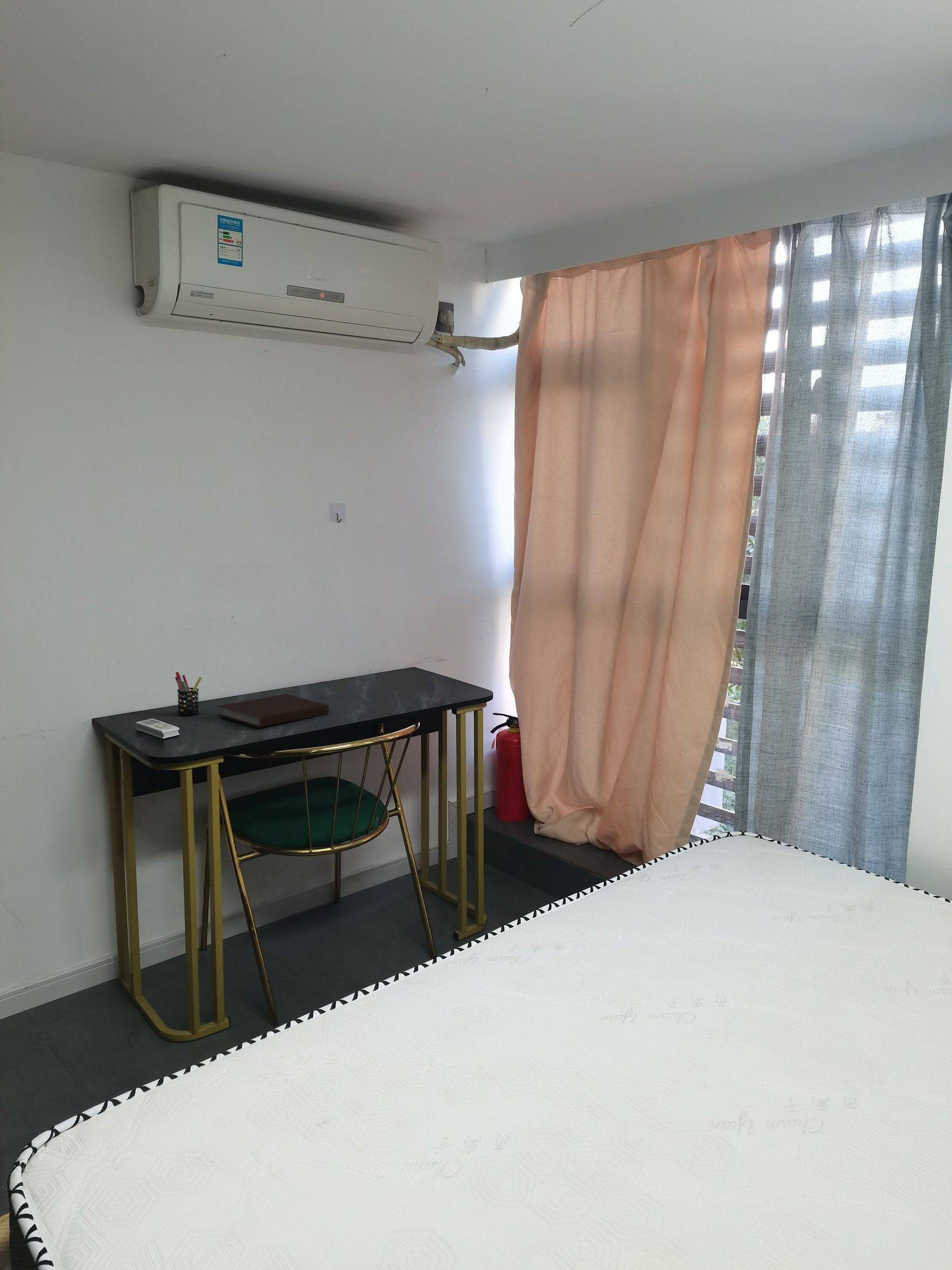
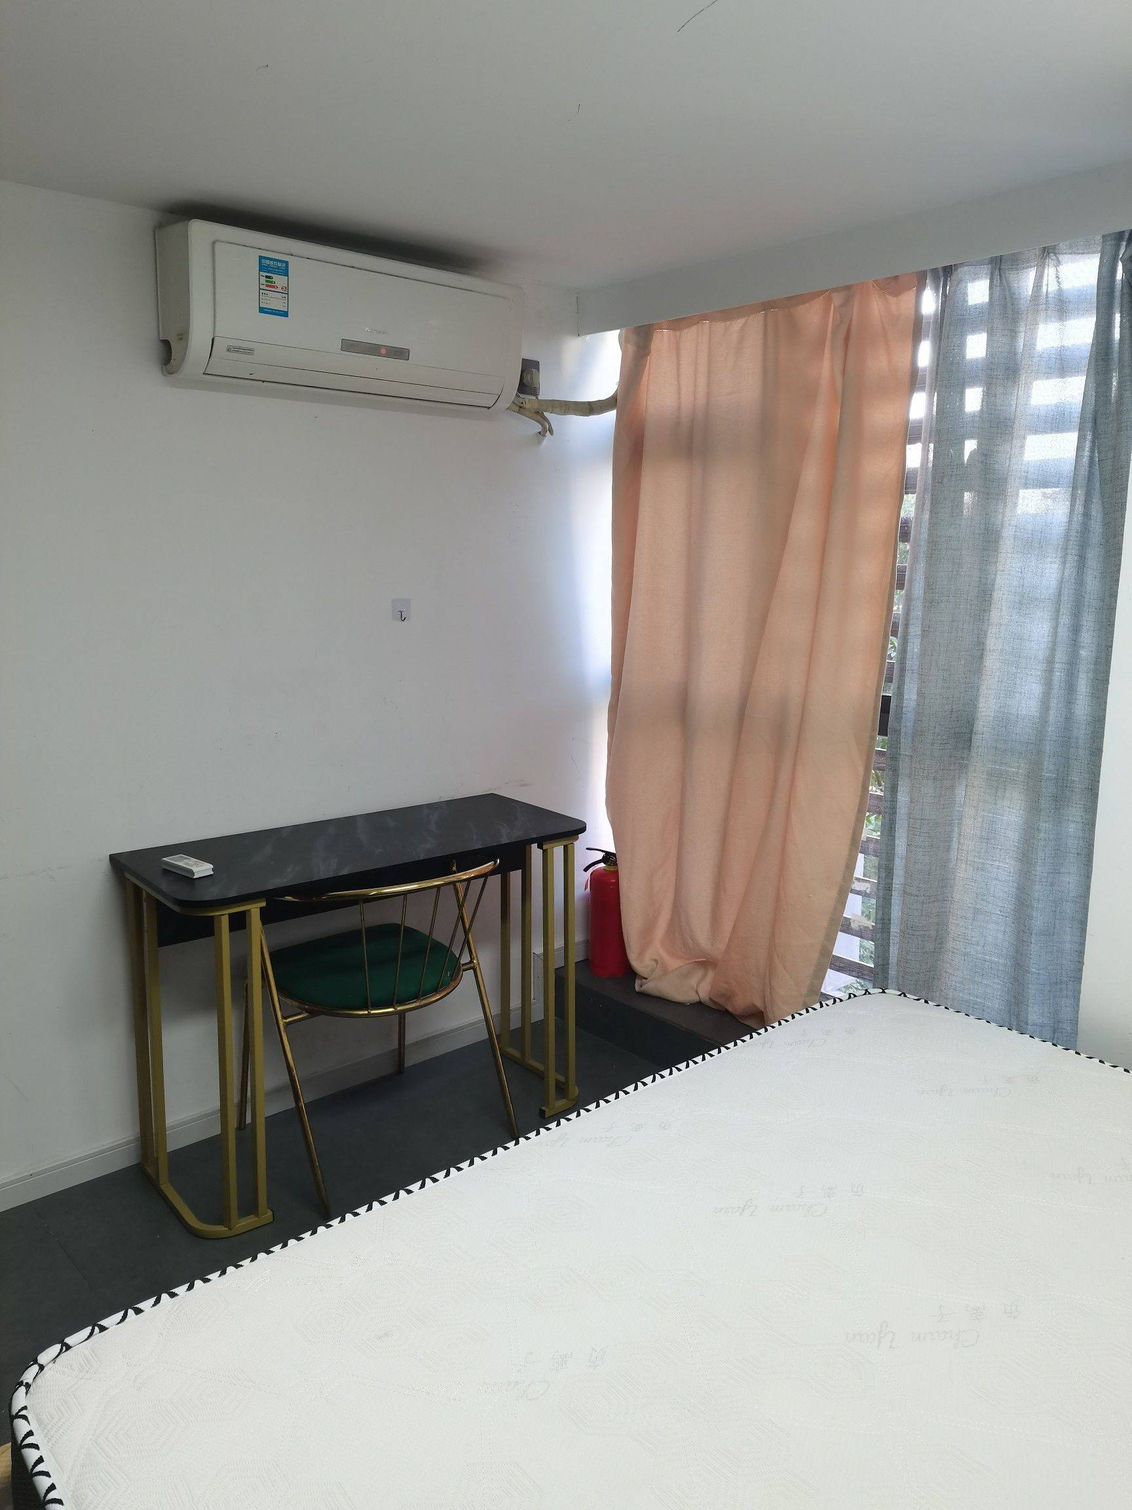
- pen holder (186, 693)
- notebook (273, 710)
